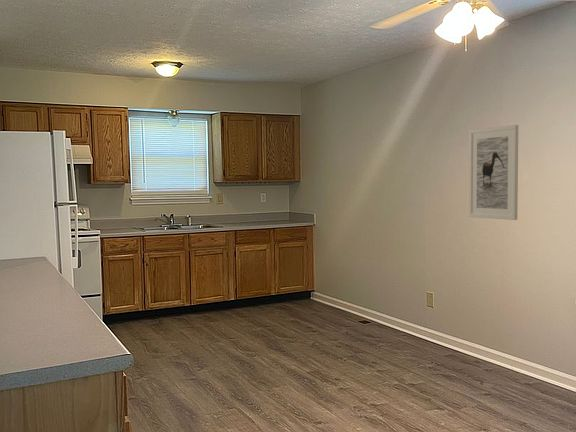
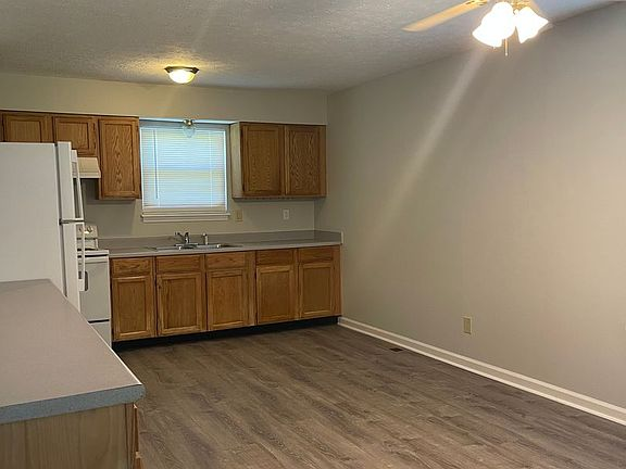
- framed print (492, 173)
